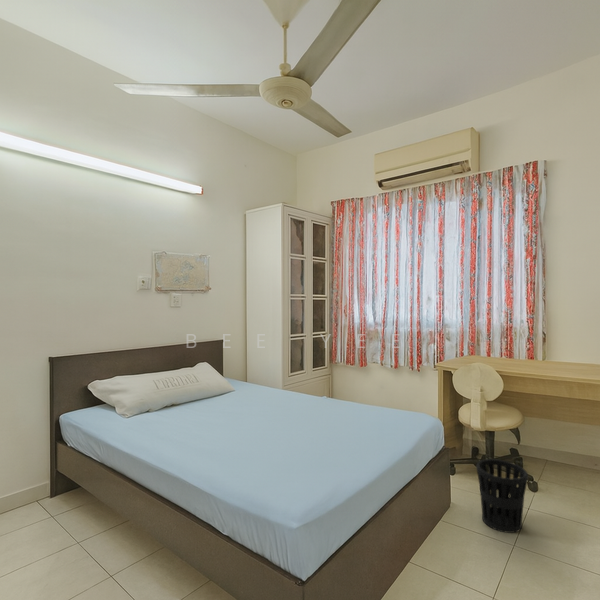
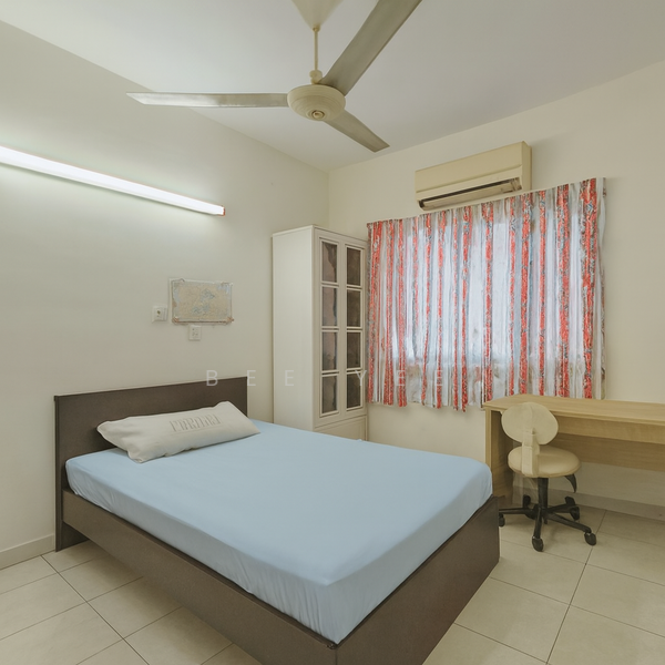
- wastebasket (501, 495)
